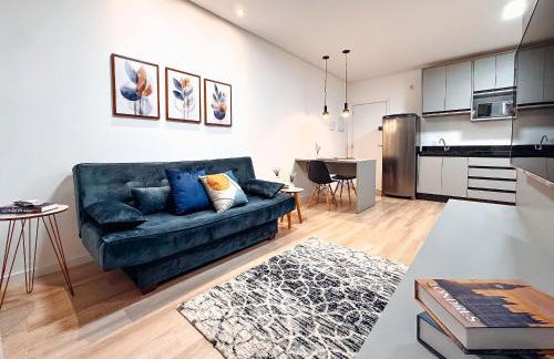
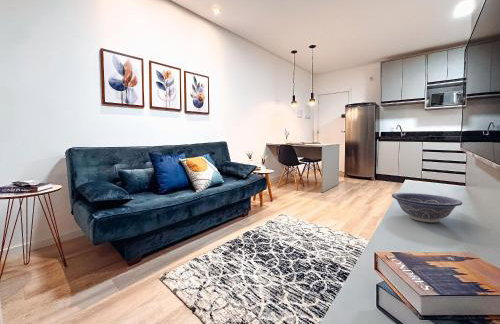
+ decorative bowl (423, 208)
